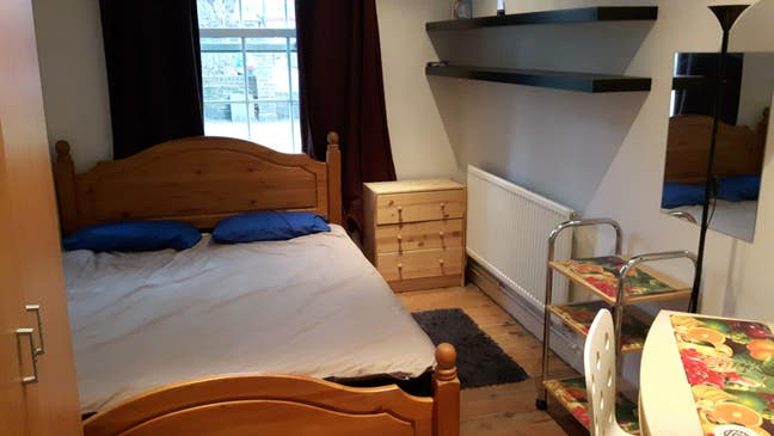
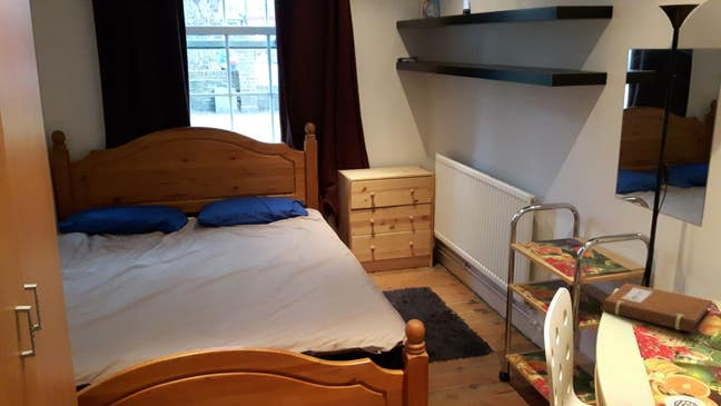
+ notebook (654, 306)
